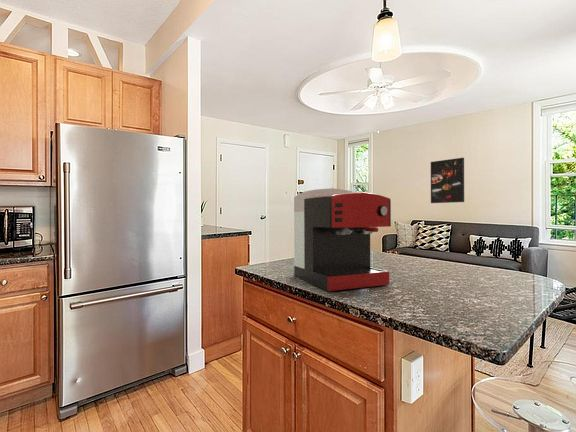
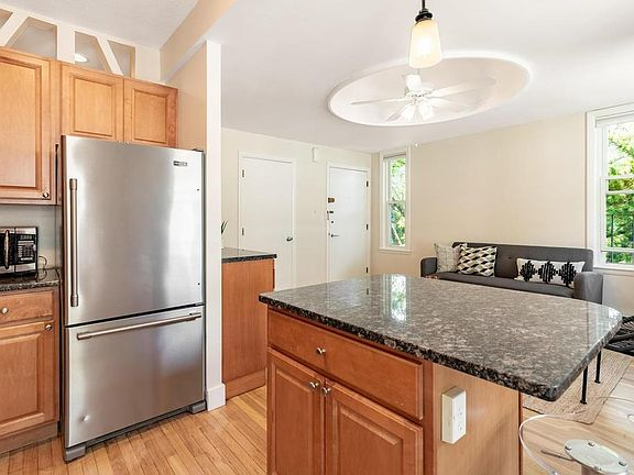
- coffee maker (345, 234)
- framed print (446, 181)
